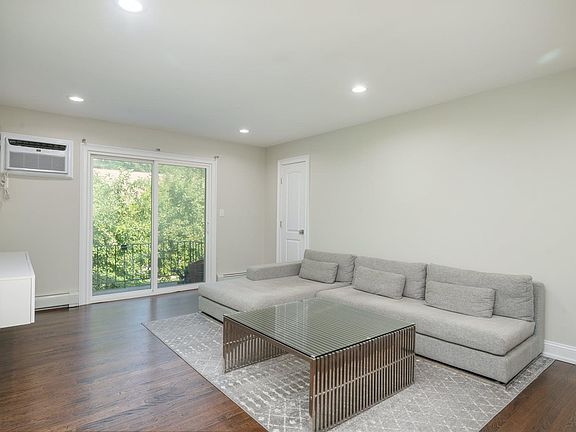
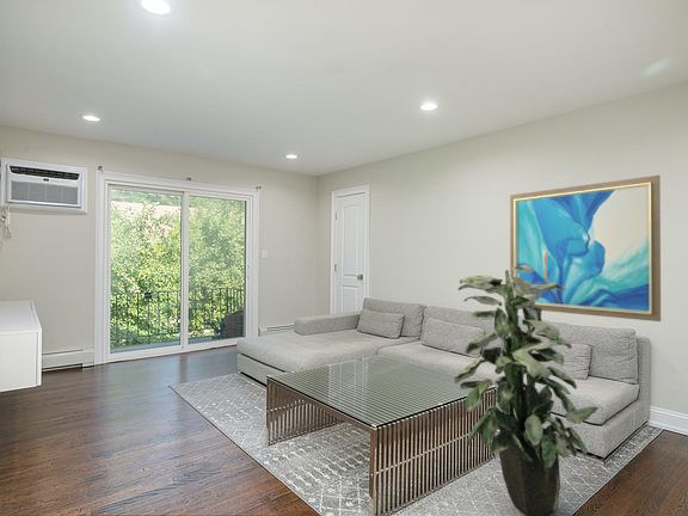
+ wall art (575, 250)
+ indoor plant (517, 383)
